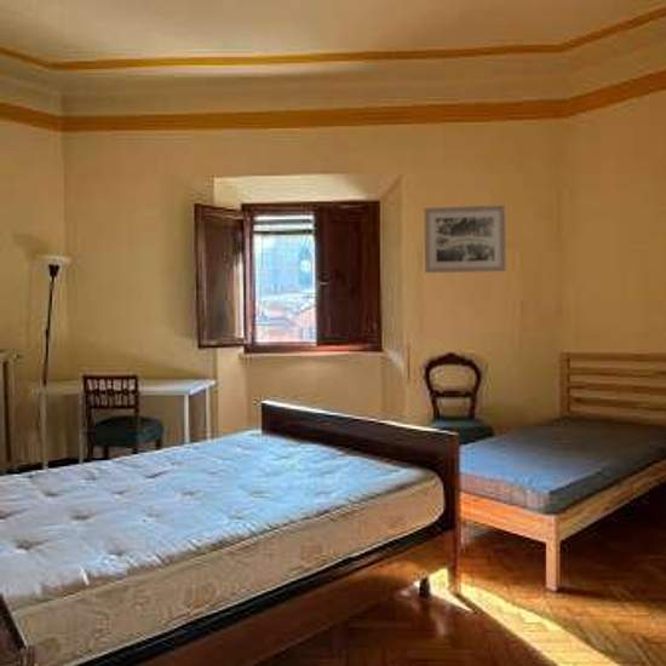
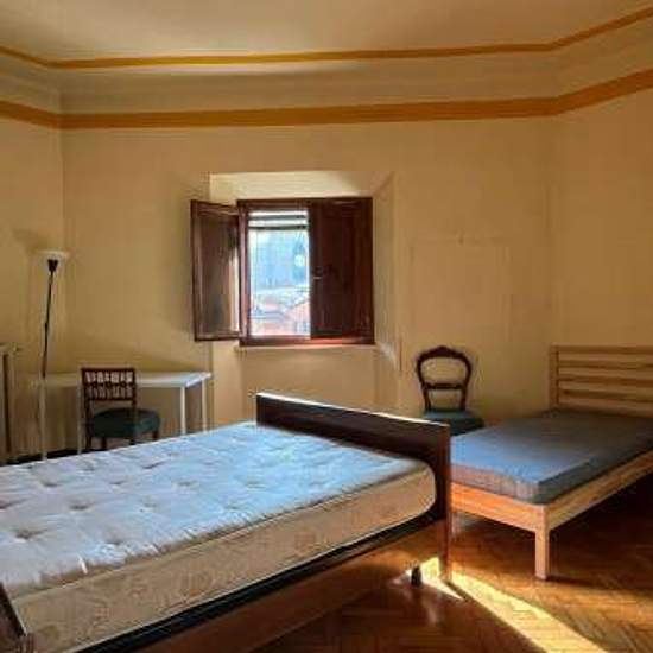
- wall art (464, 239)
